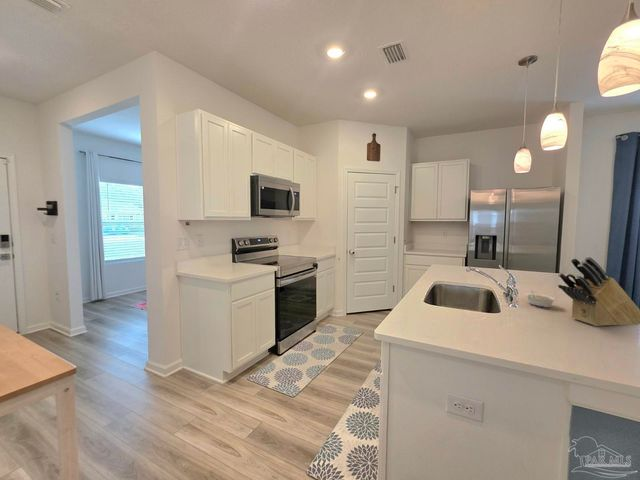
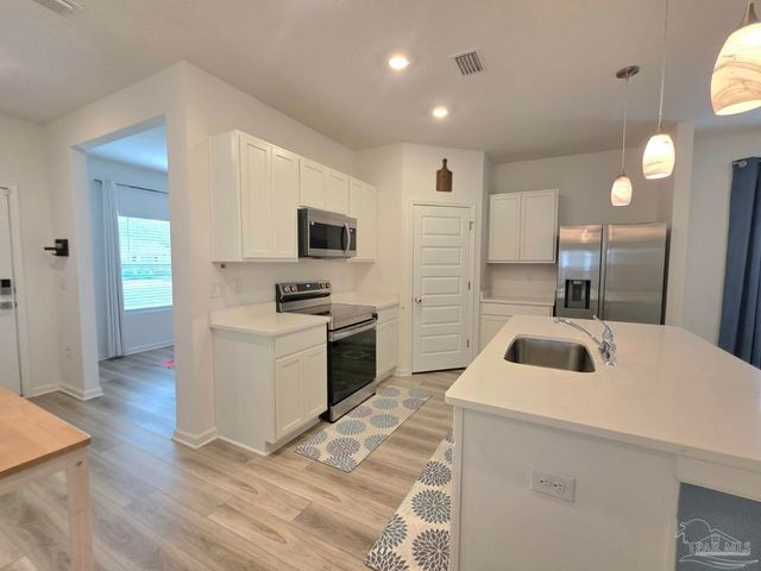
- legume (538, 299)
- knife block (601, 289)
